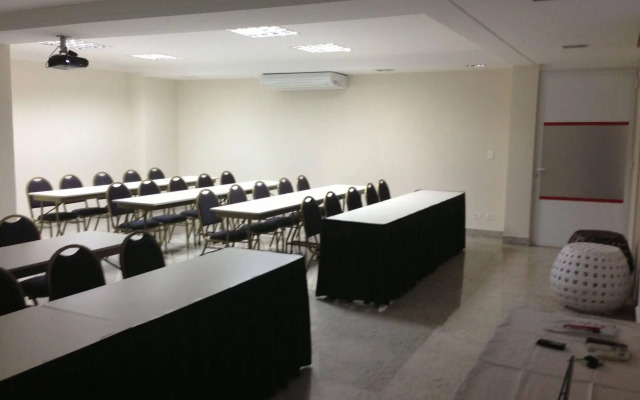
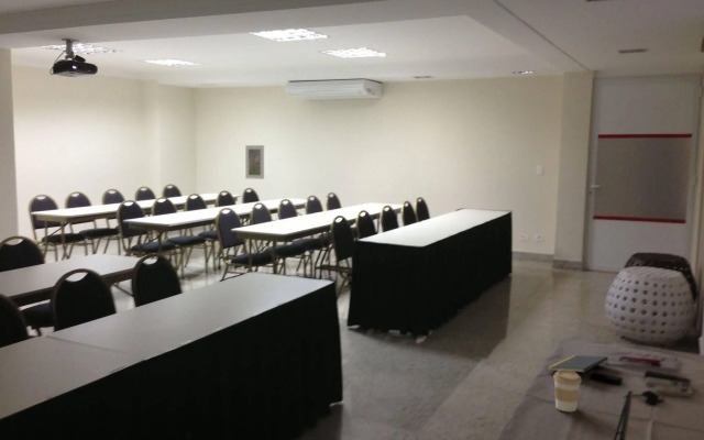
+ notepad (576, 363)
+ coffee cup (566, 389)
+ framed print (254, 162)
